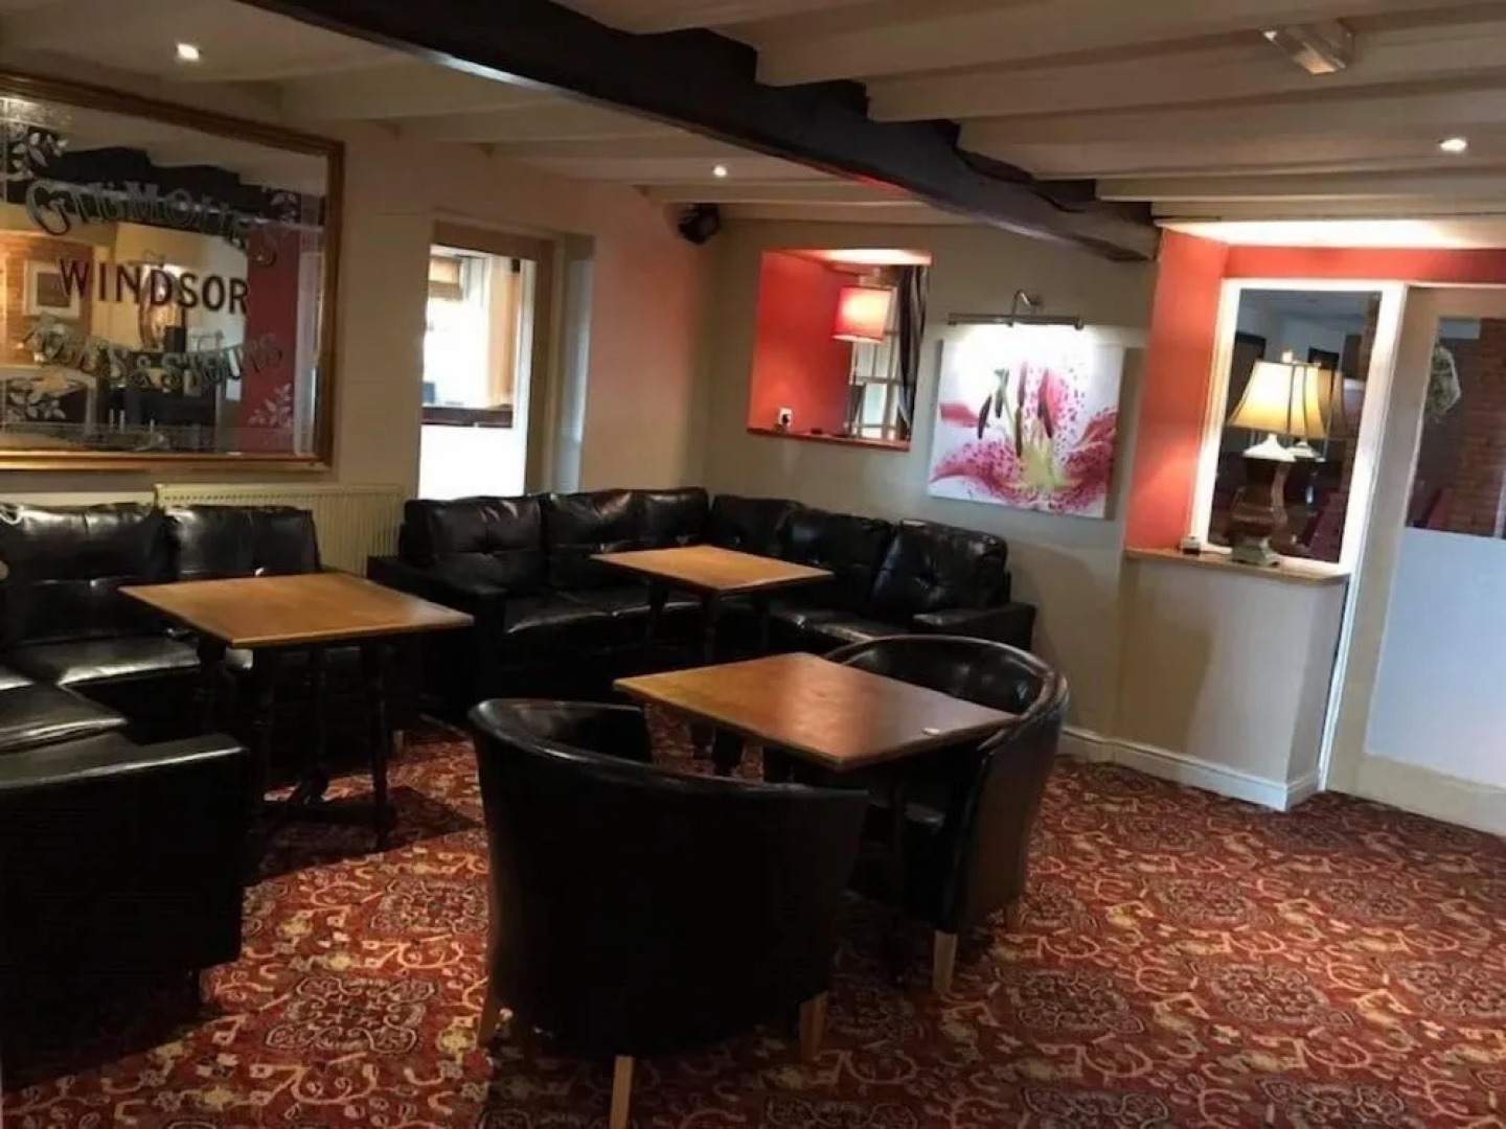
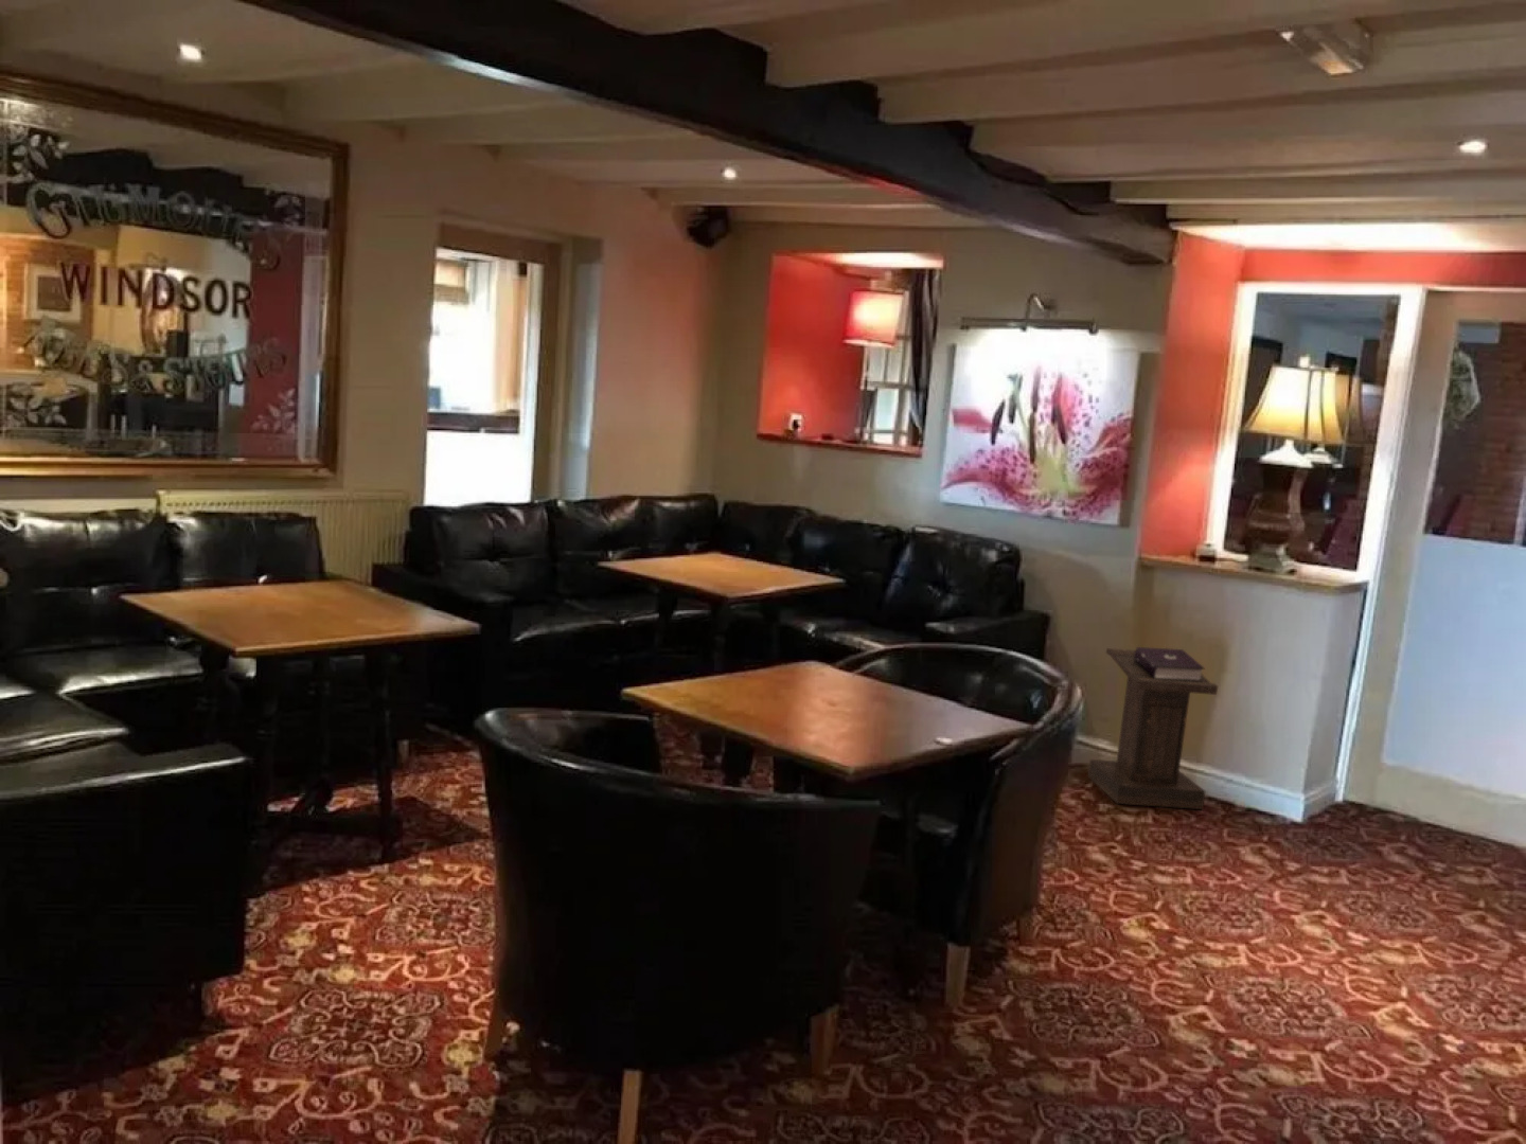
+ lectern (1152, 721)
